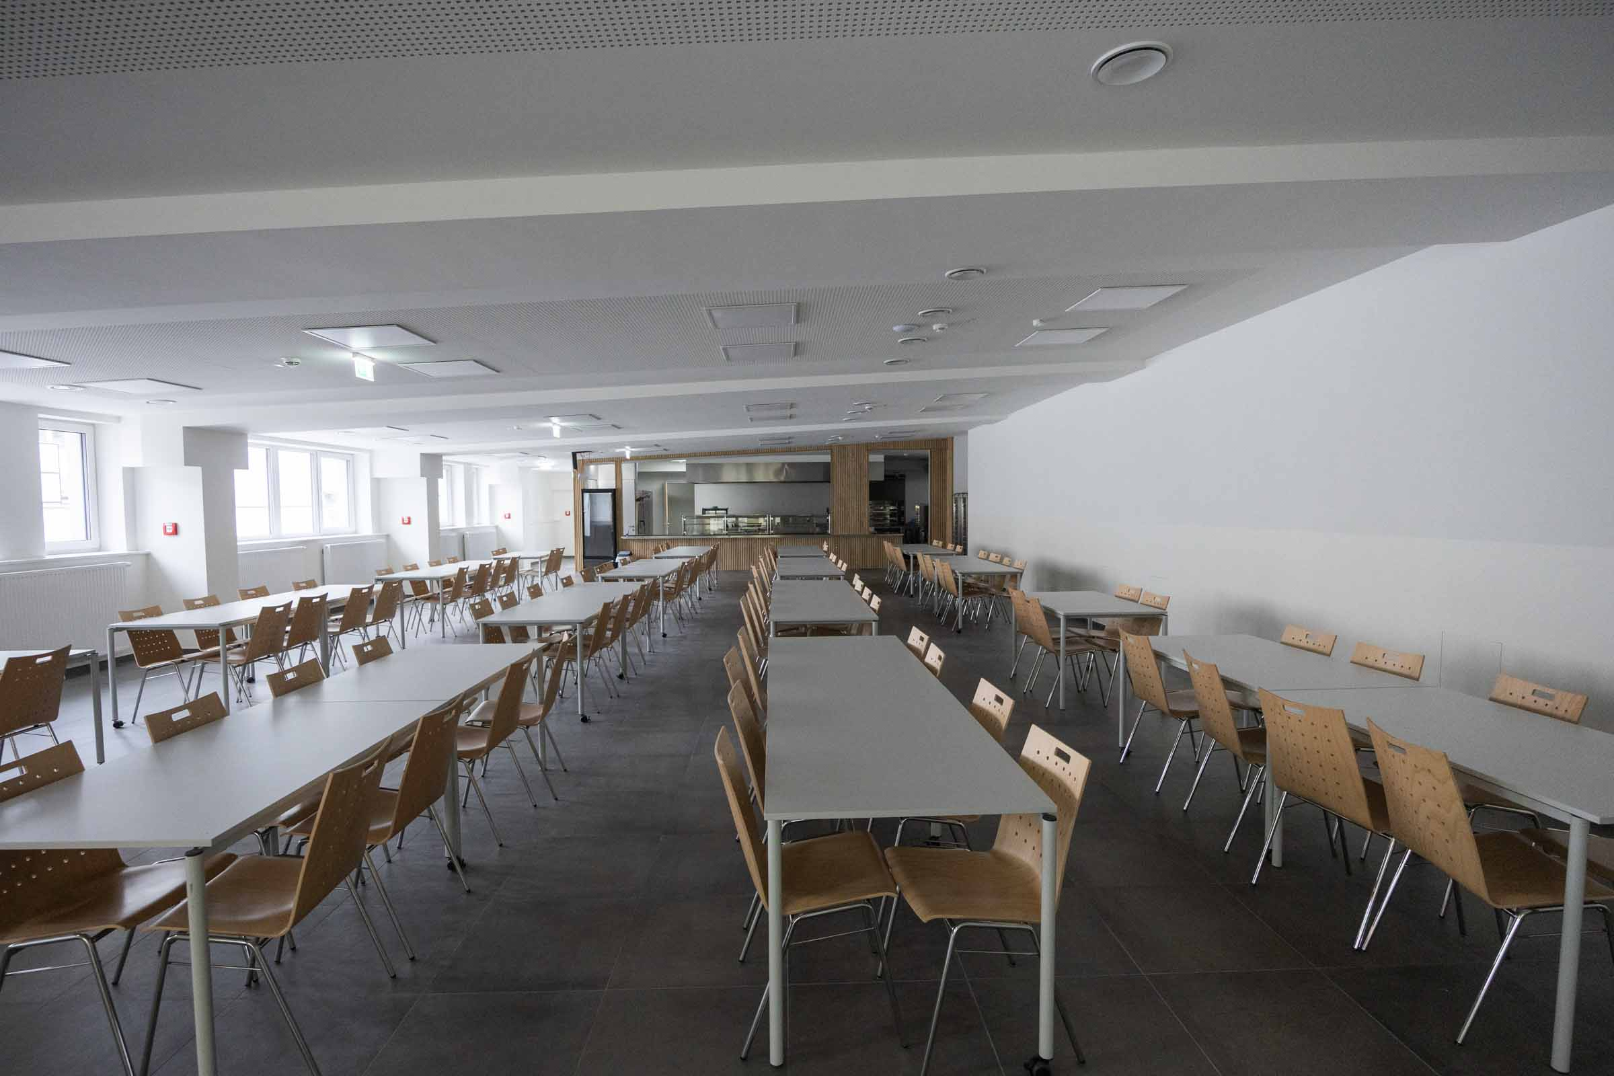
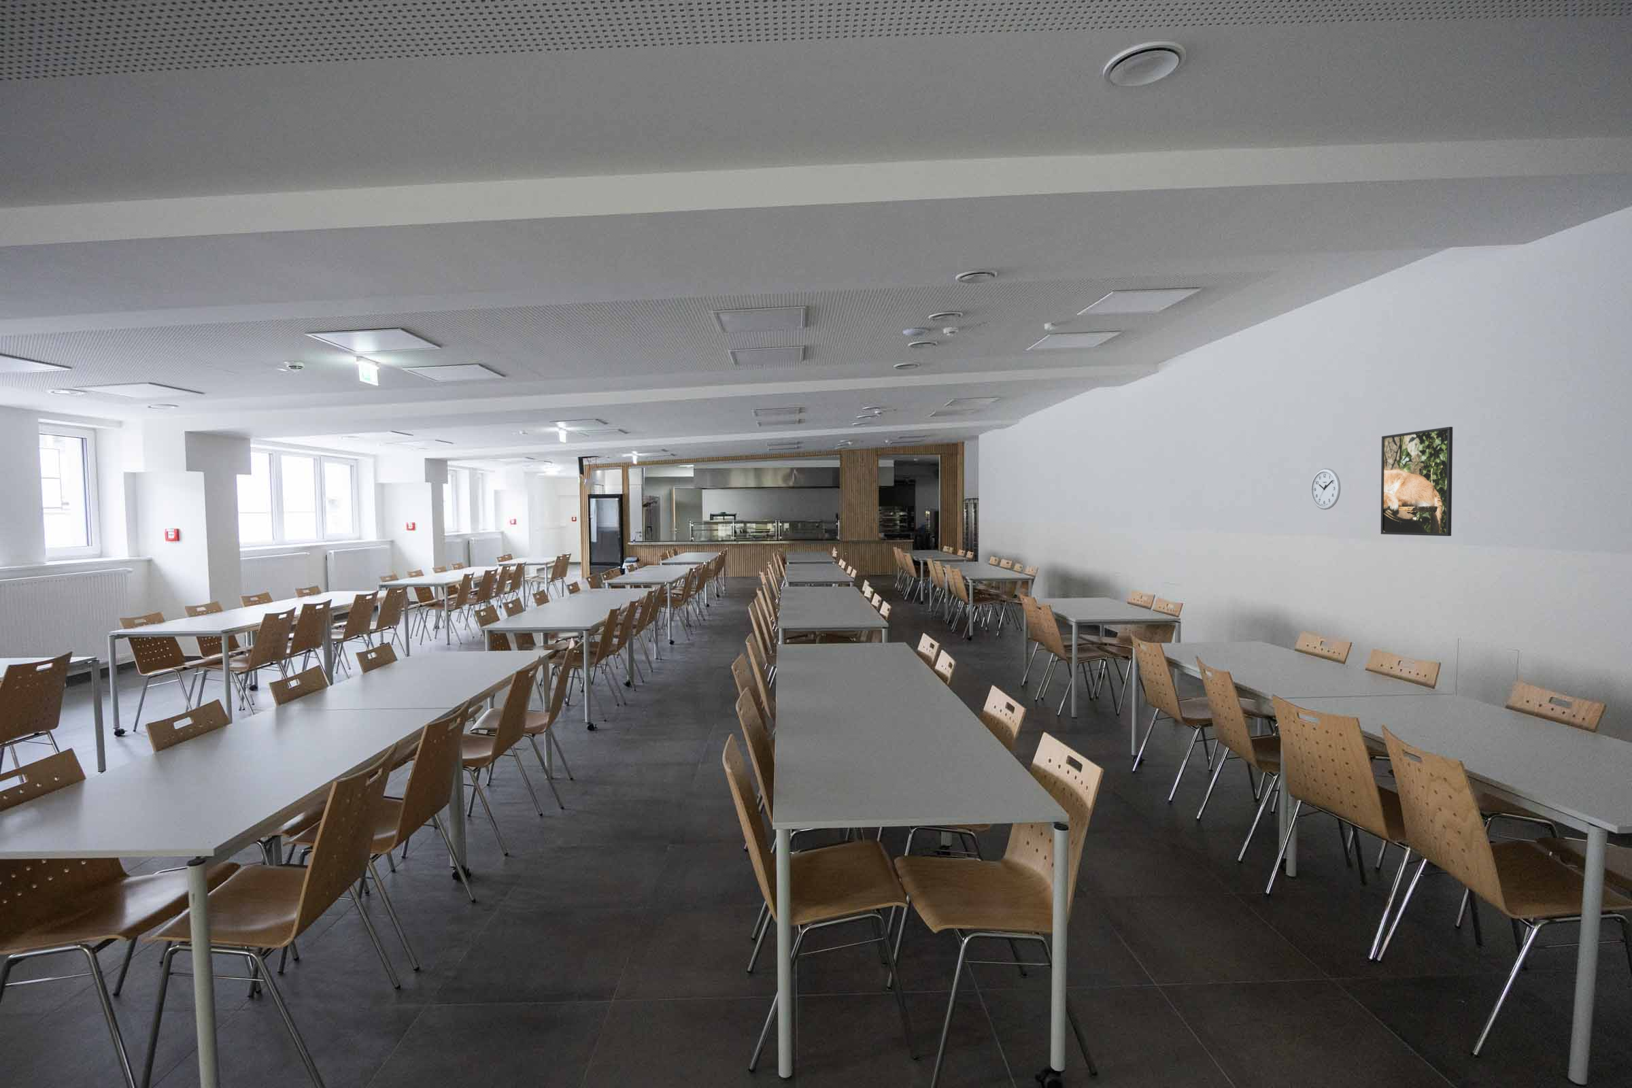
+ wall clock (1324, 489)
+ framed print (1415, 483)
